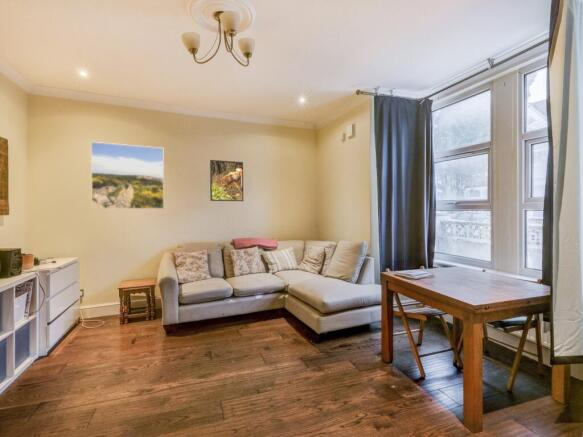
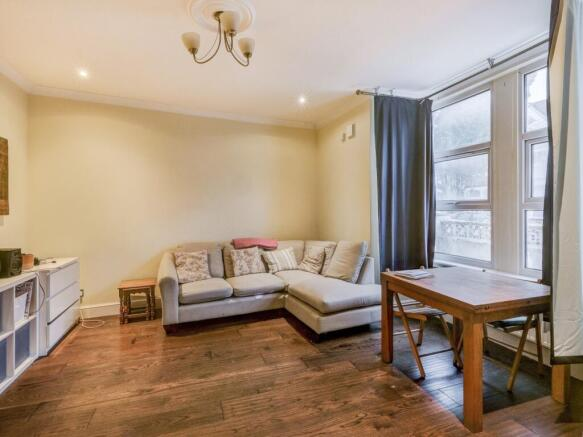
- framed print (227, 181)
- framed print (129, 176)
